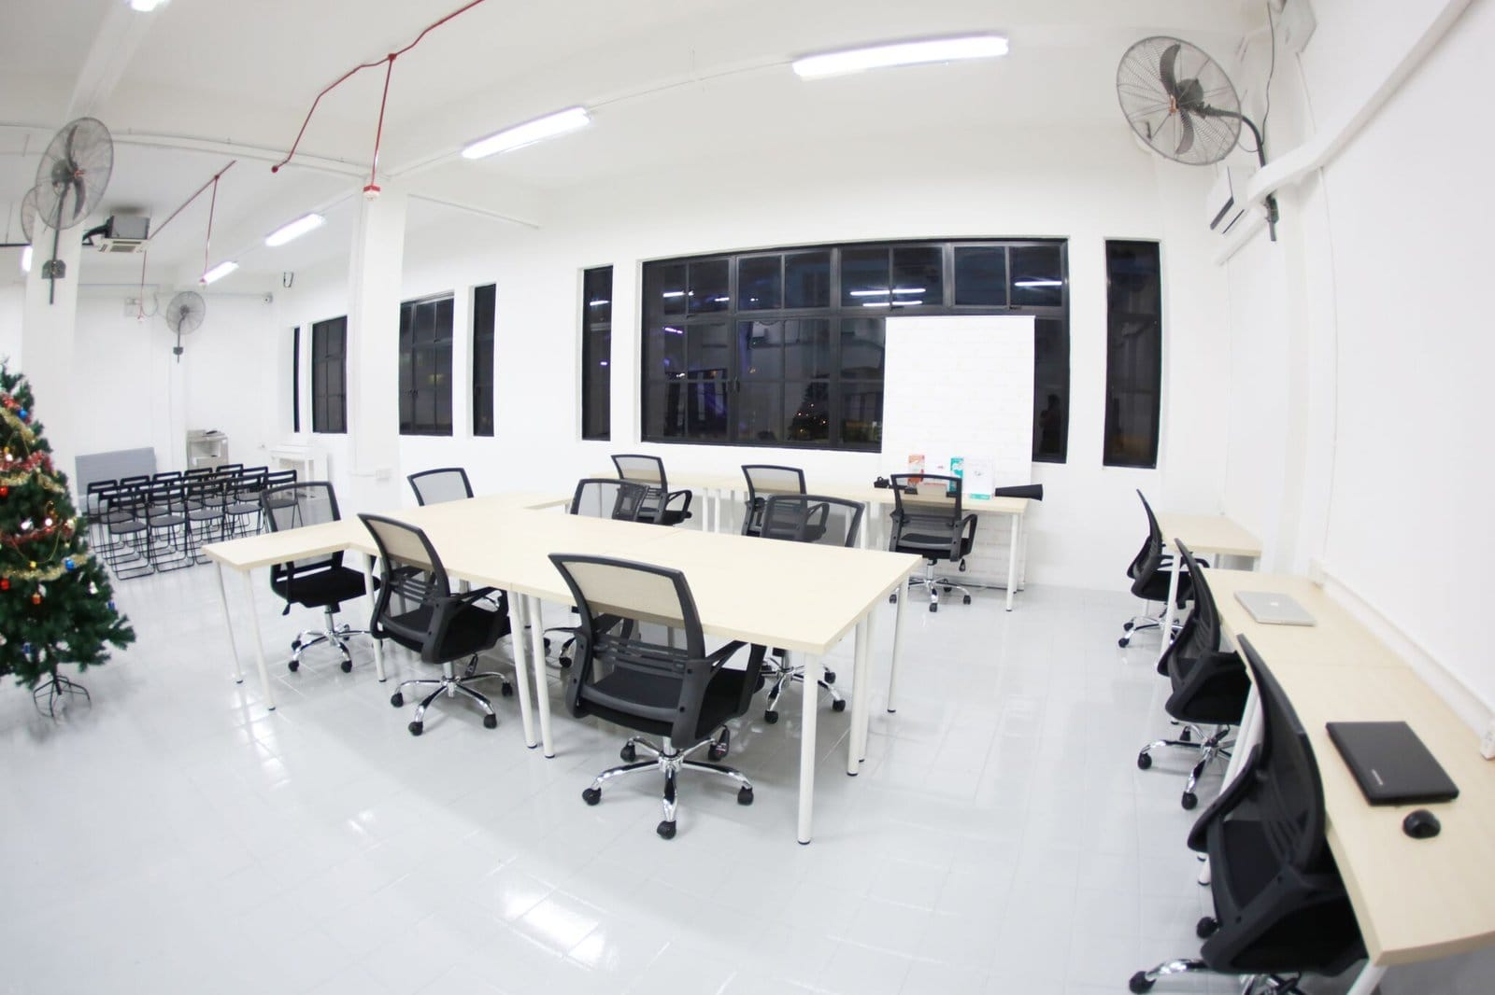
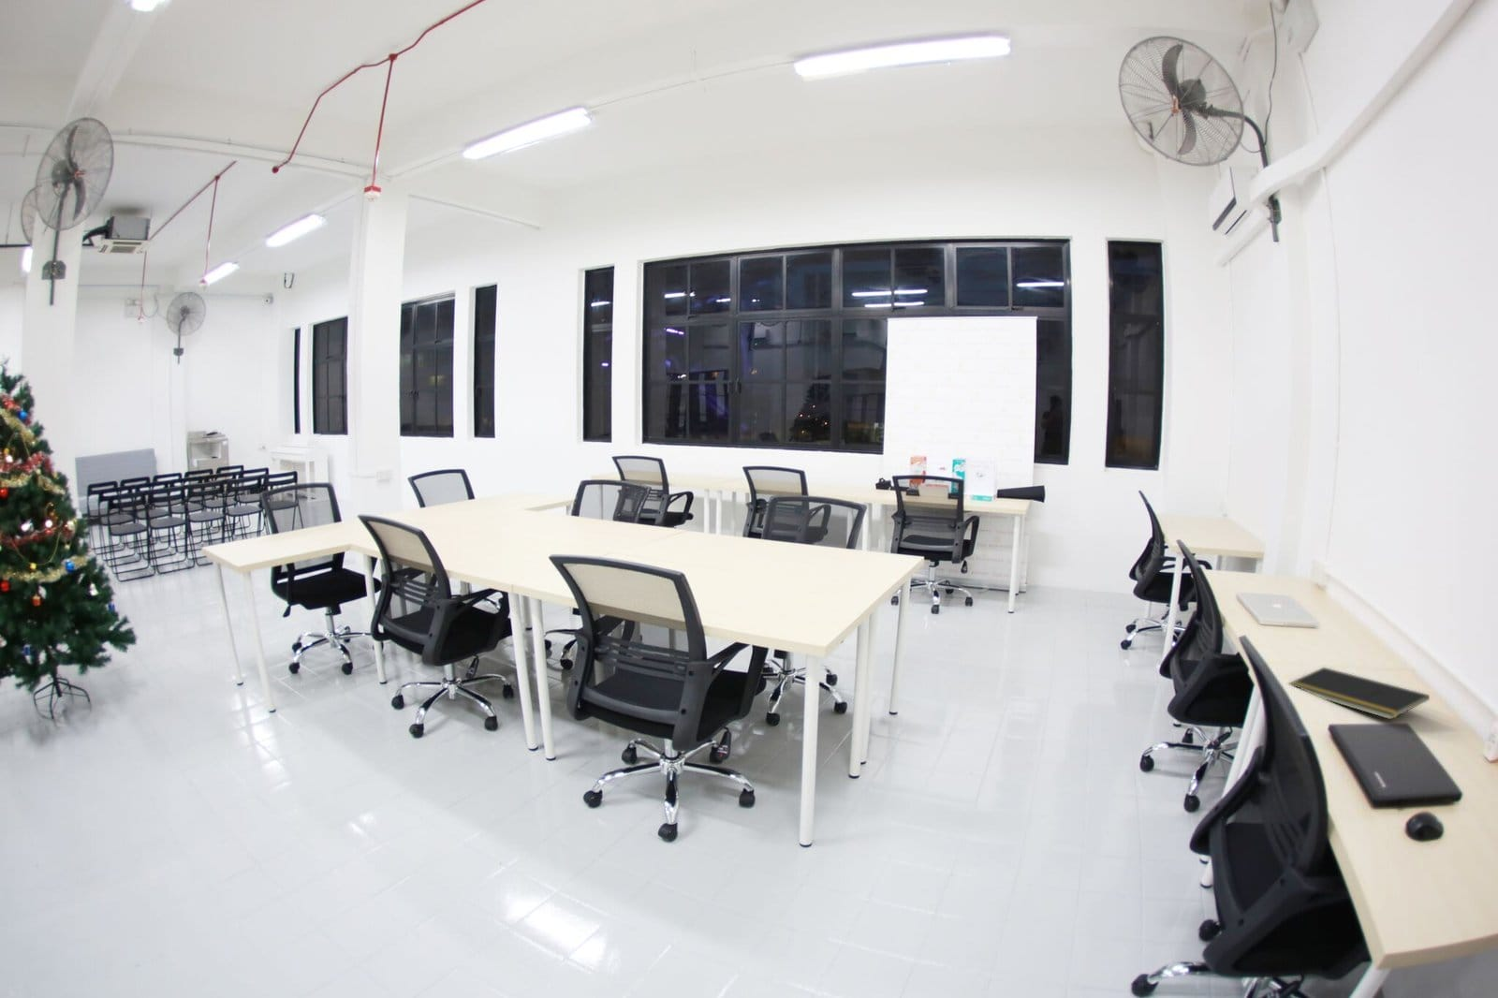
+ notepad (1354, 691)
